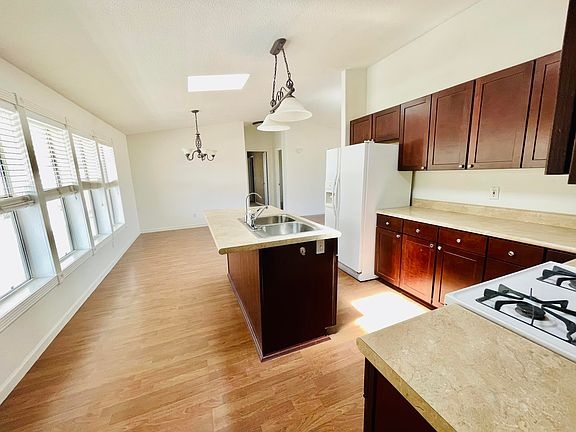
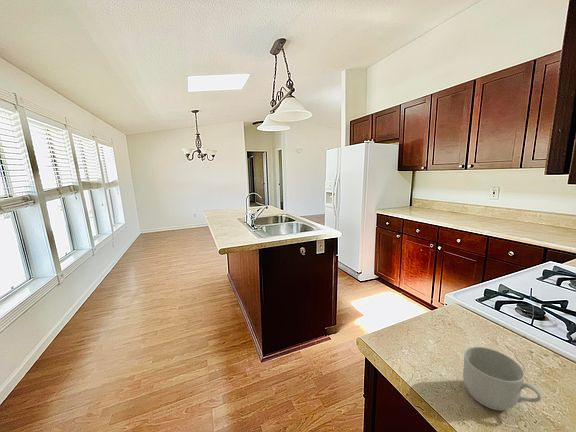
+ mug (498, 383)
